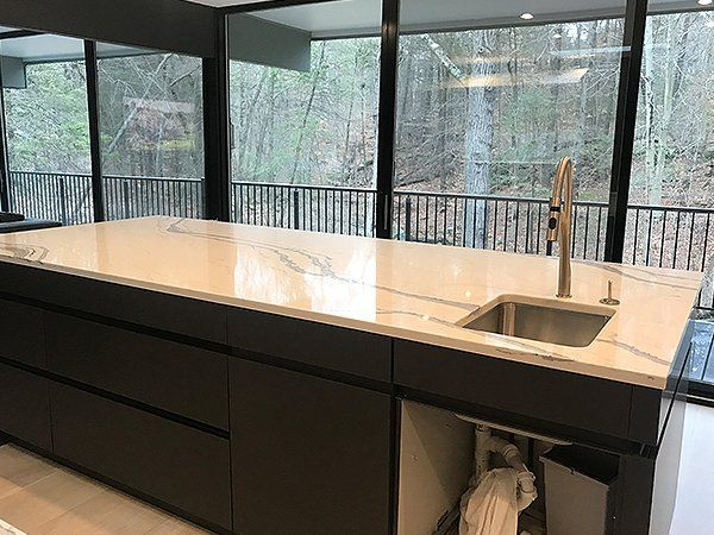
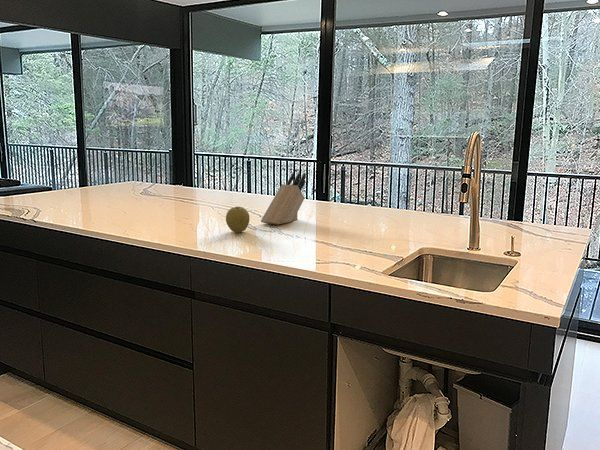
+ knife block (285, 197)
+ fruit (237, 219)
